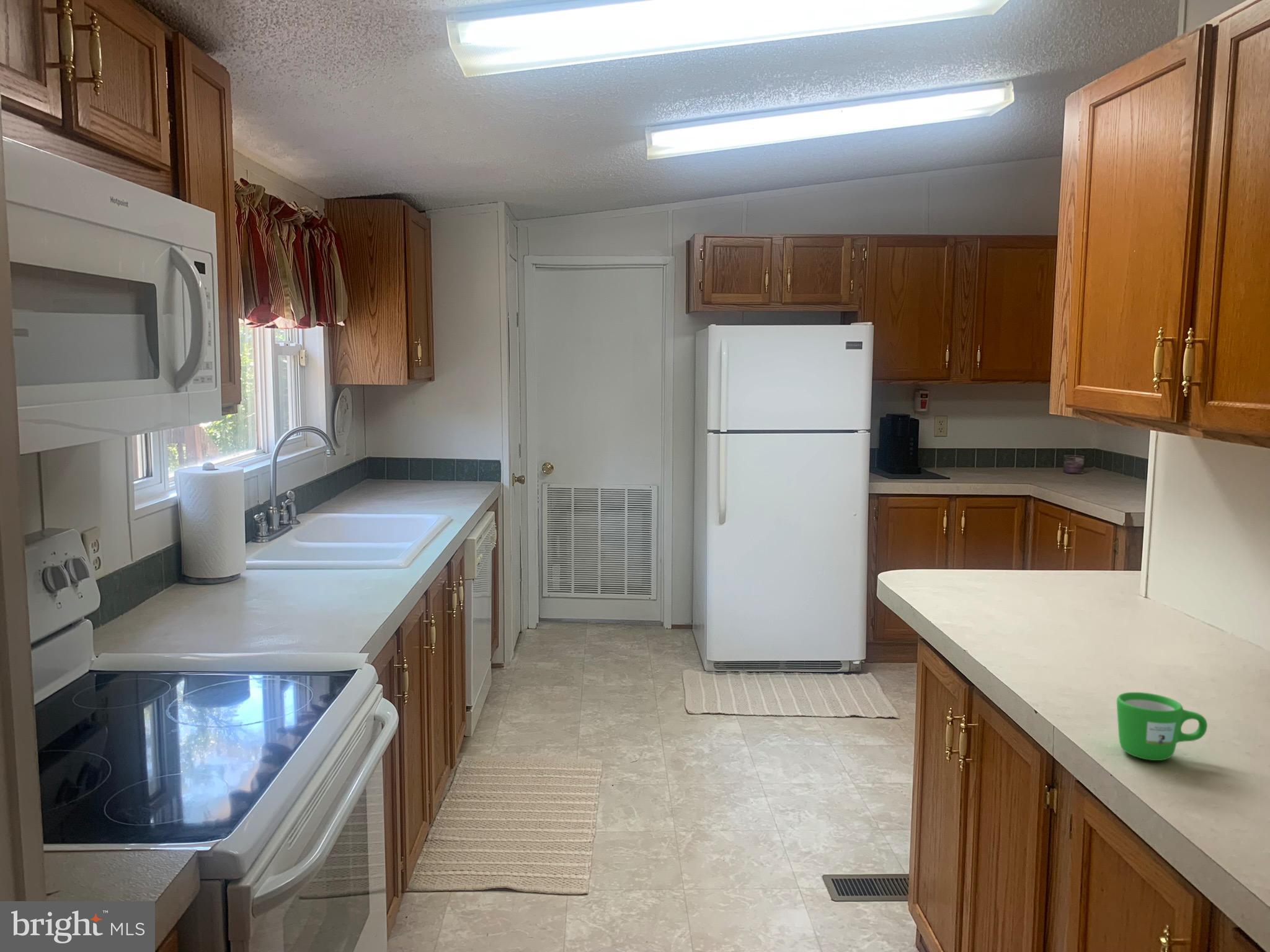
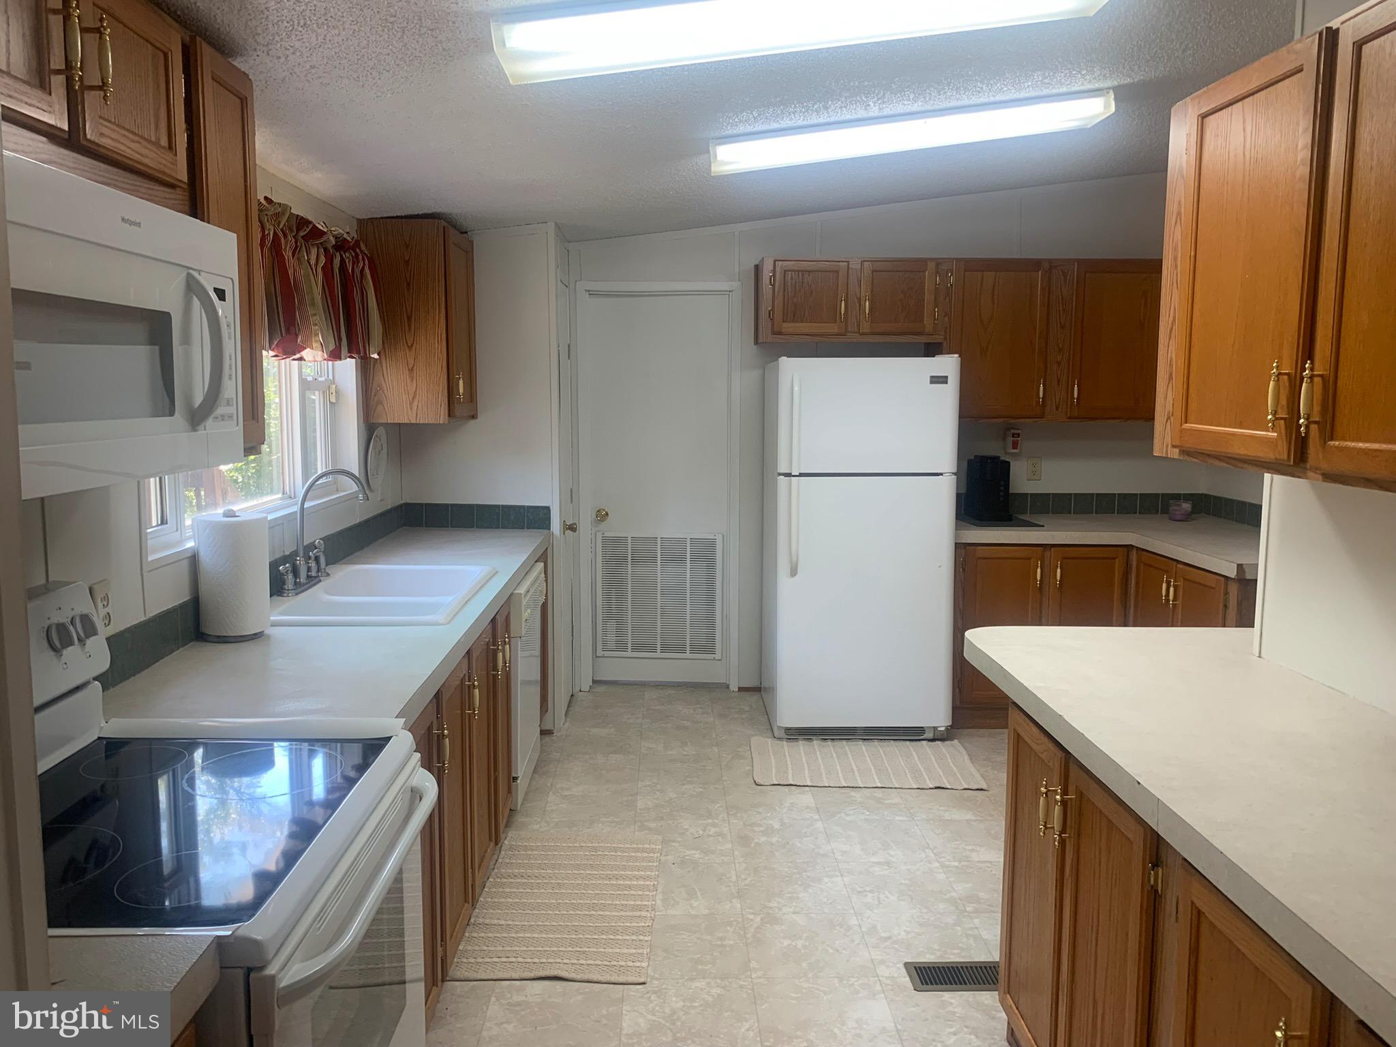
- mug (1161, 728)
